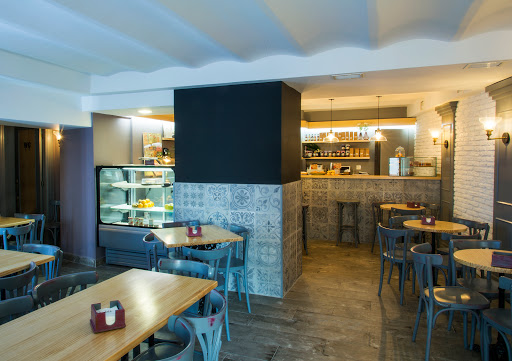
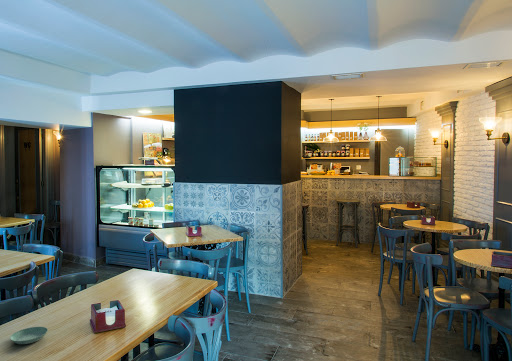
+ saucer (29, 336)
